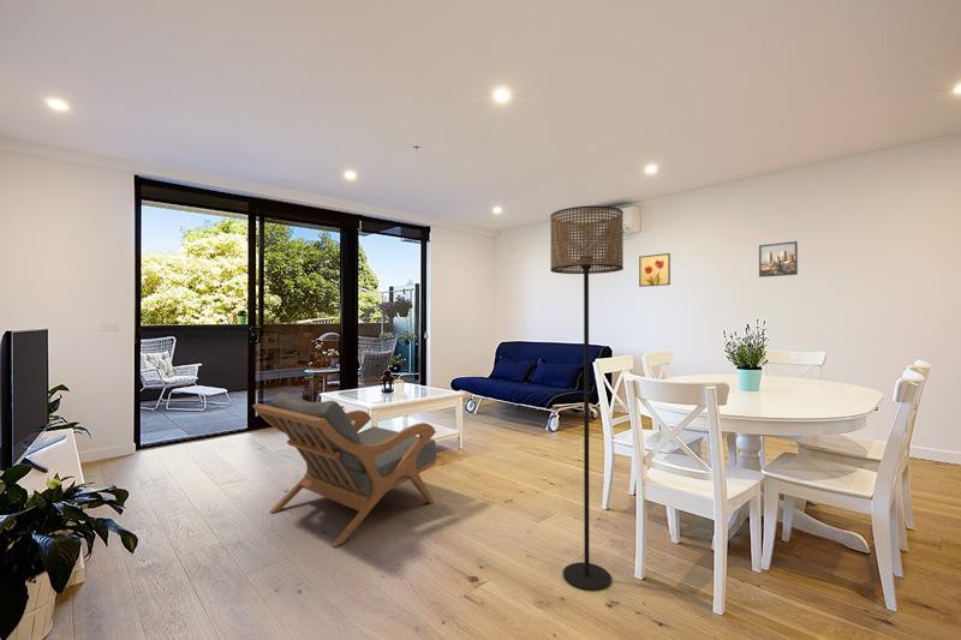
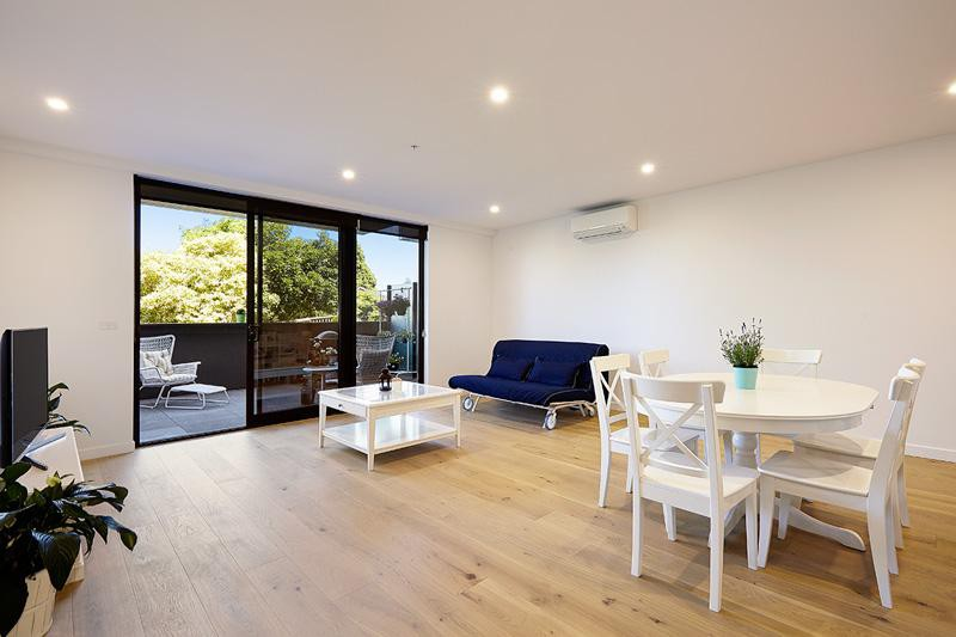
- wall art (653, 270)
- armchair (351, 448)
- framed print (777, 259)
- floor lamp (586, 395)
